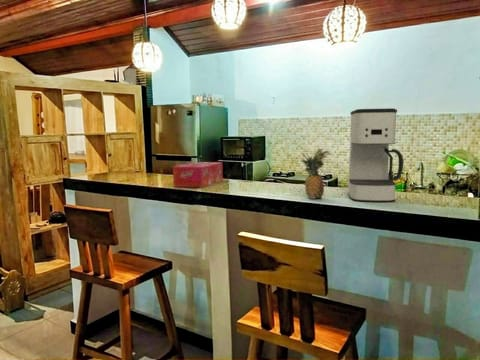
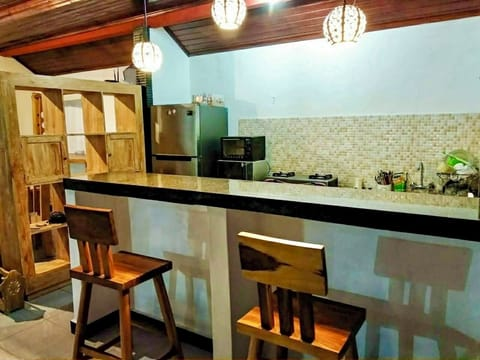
- tissue box (199, 173)
- coffee maker (375, 154)
- fruit (315, 173)
